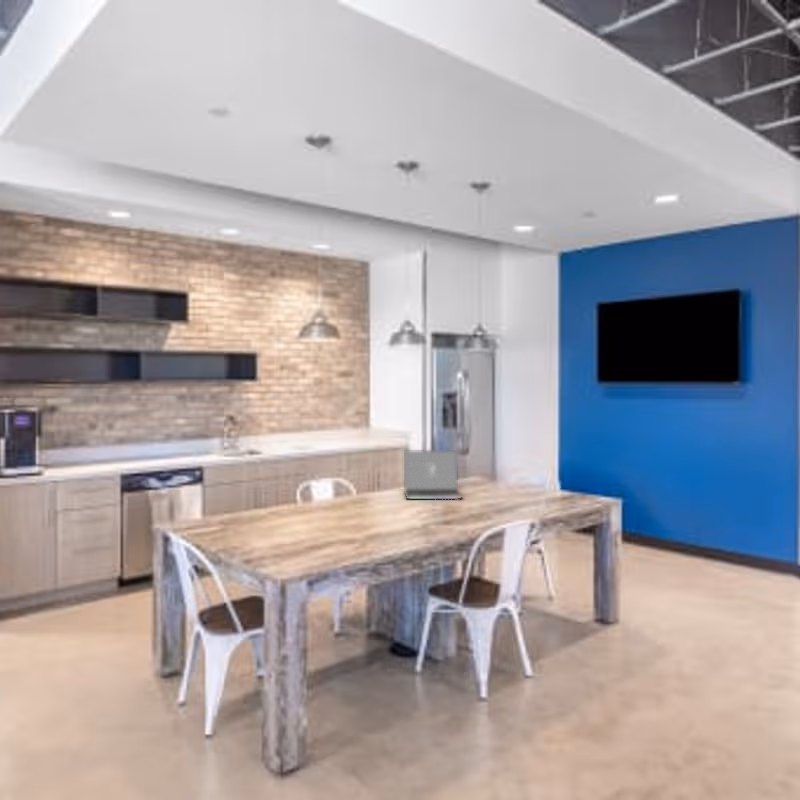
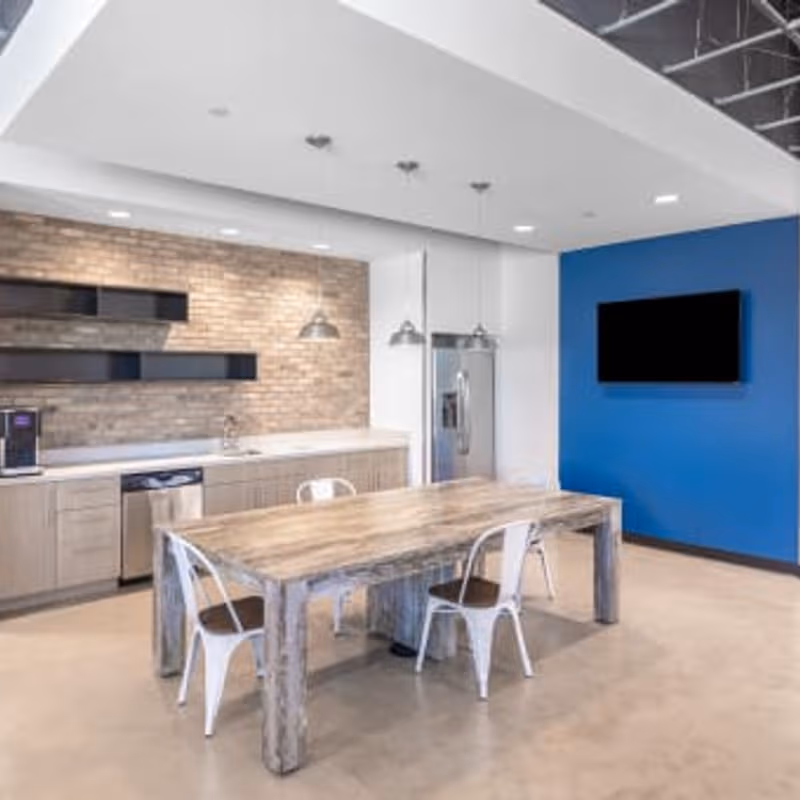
- laptop (432, 473)
